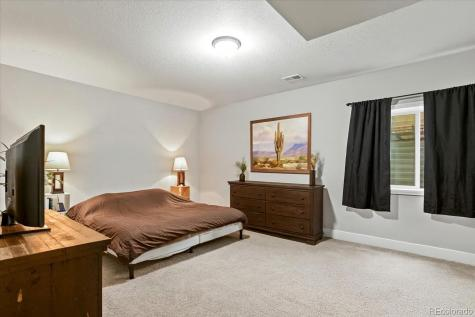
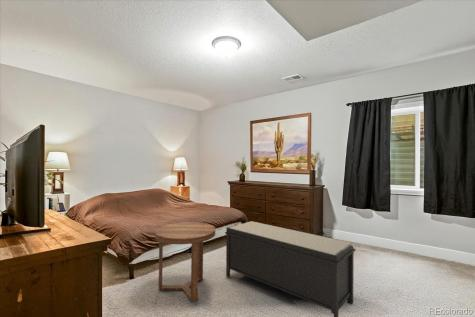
+ bench (283, 261)
+ side table (191, 258)
